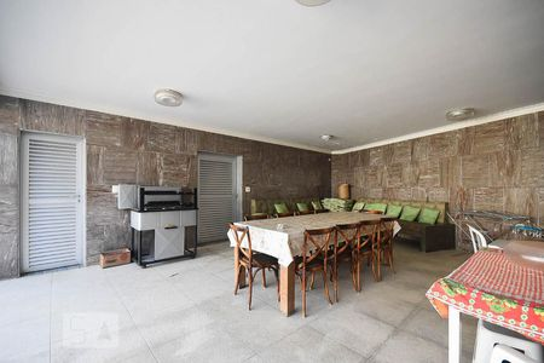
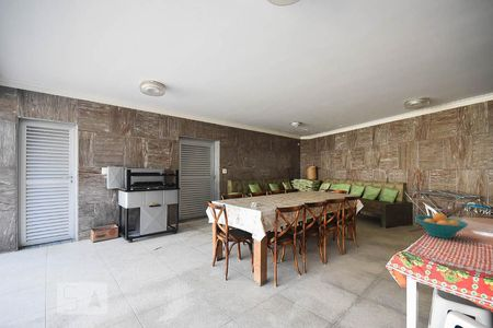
+ fruit bowl (439, 224)
